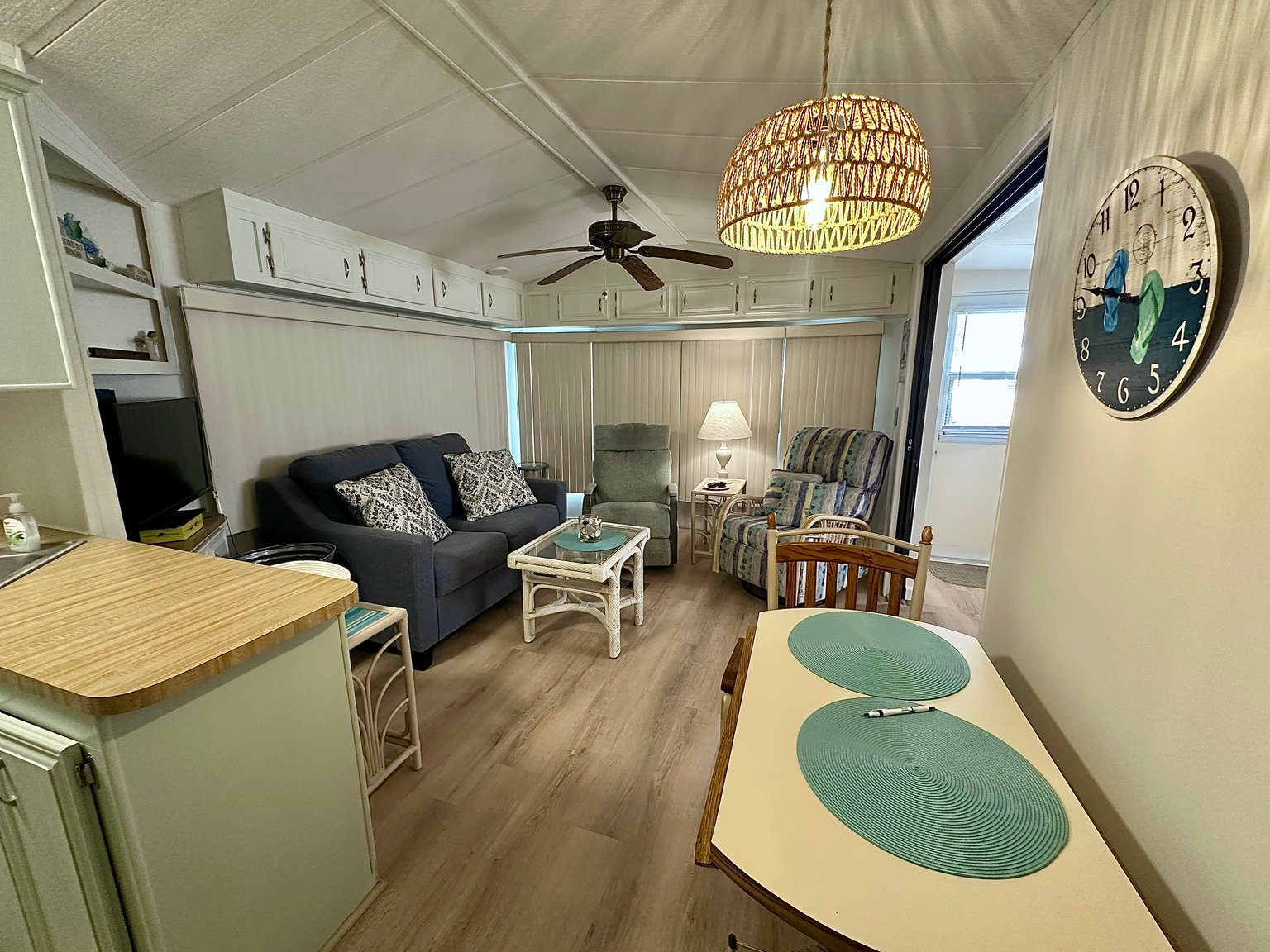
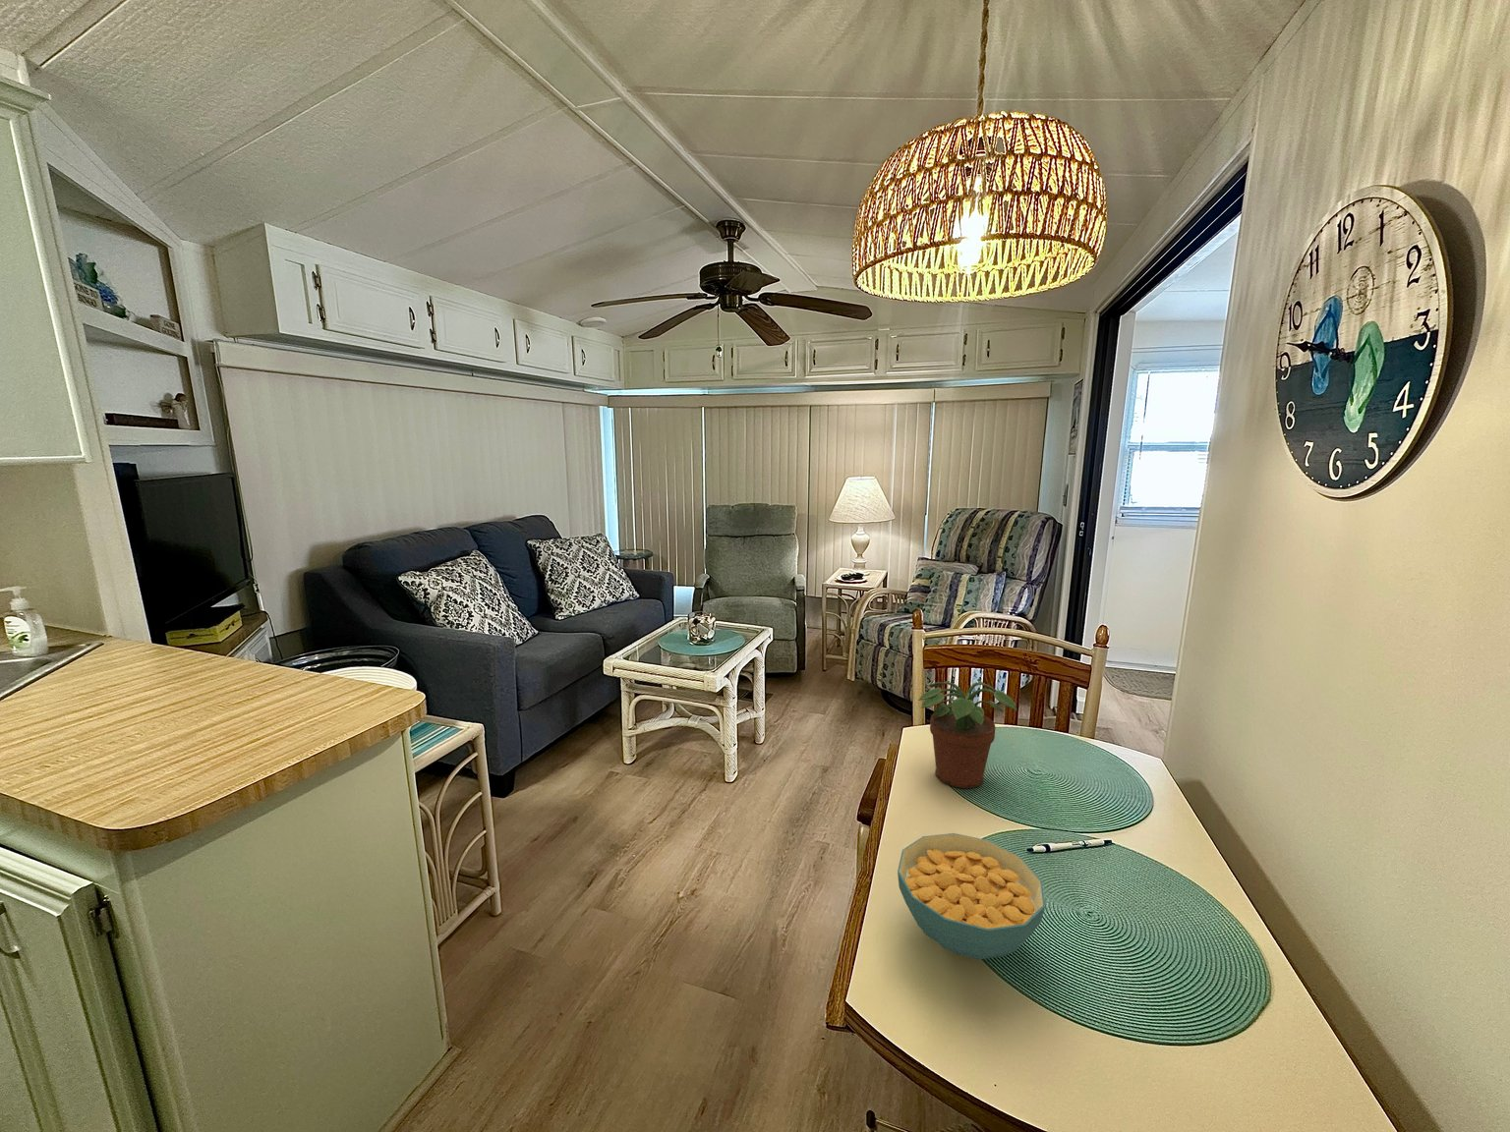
+ cereal bowl (967, 906)
+ potted plant (962, 731)
